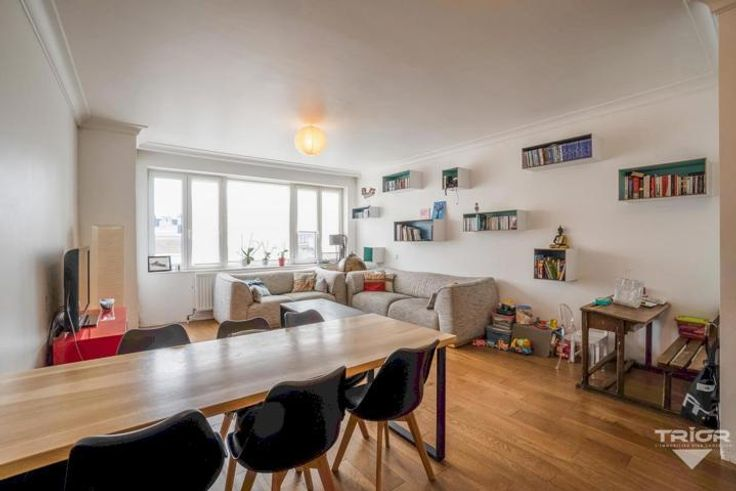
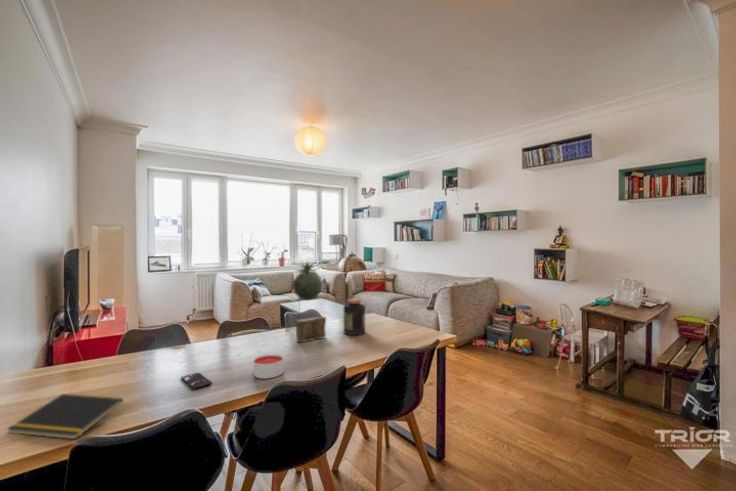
+ smartphone (196, 380)
+ jar (354, 315)
+ candle (268, 365)
+ notepad (68, 414)
+ potted plant (310, 299)
